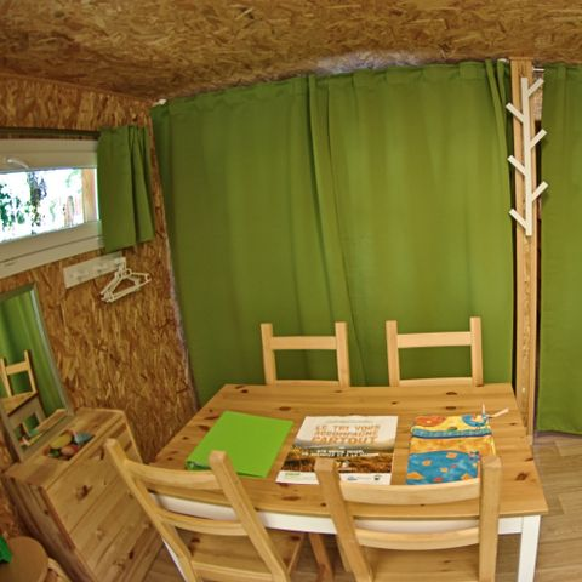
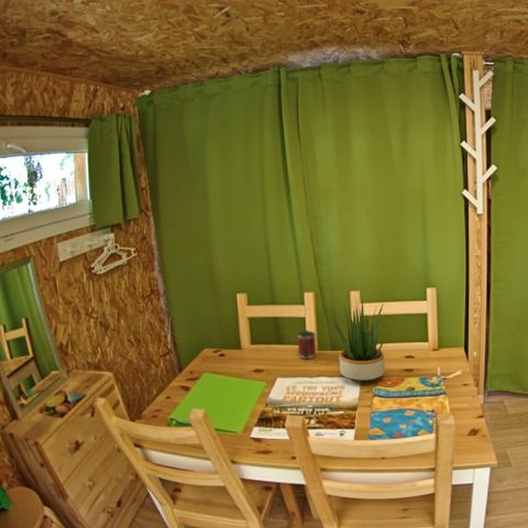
+ potted plant (361, 340)
+ mug (306, 345)
